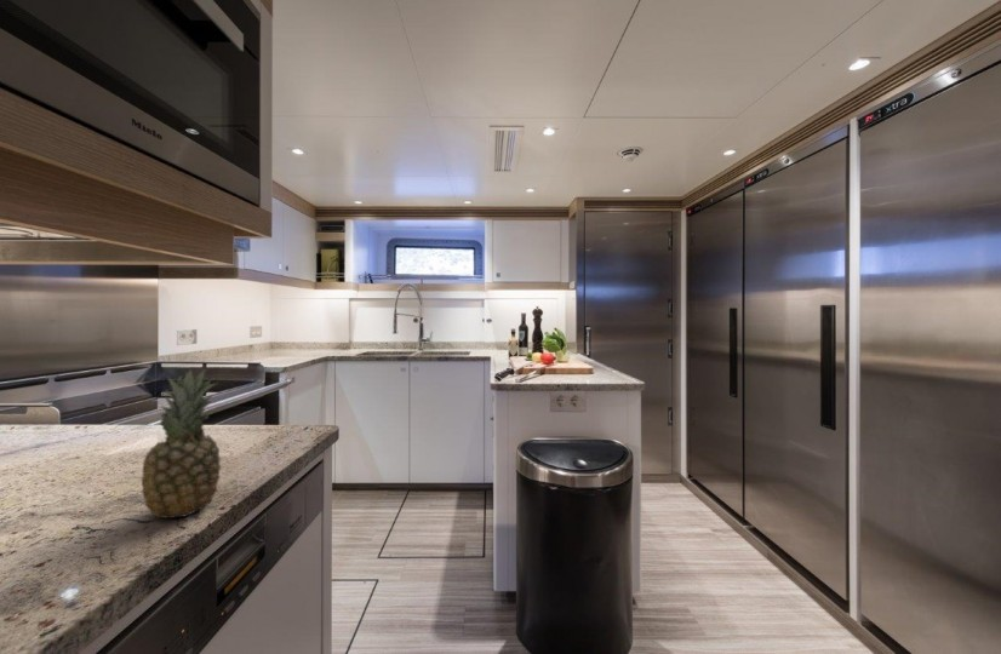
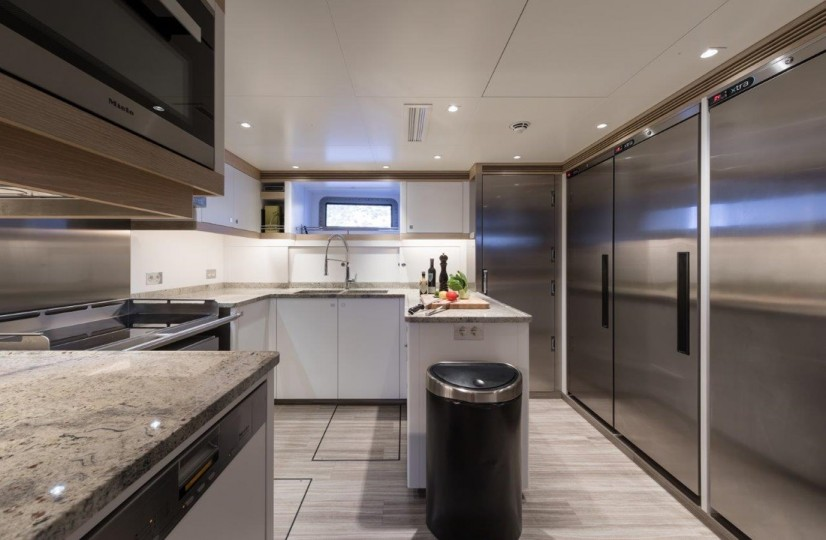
- fruit (183, 438)
